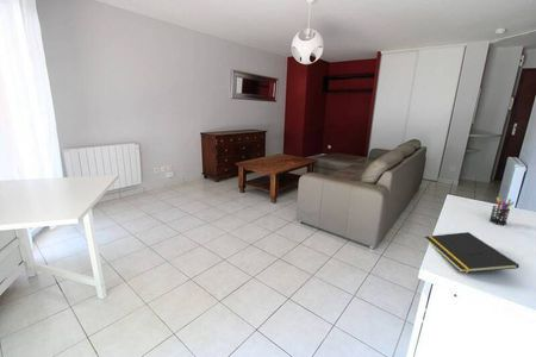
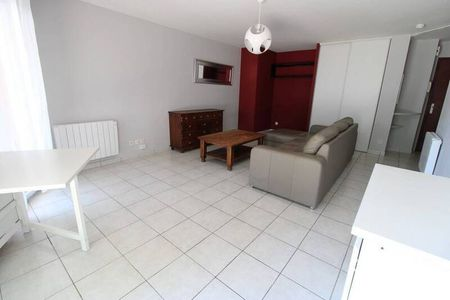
- notepad (465, 250)
- pen holder (503, 209)
